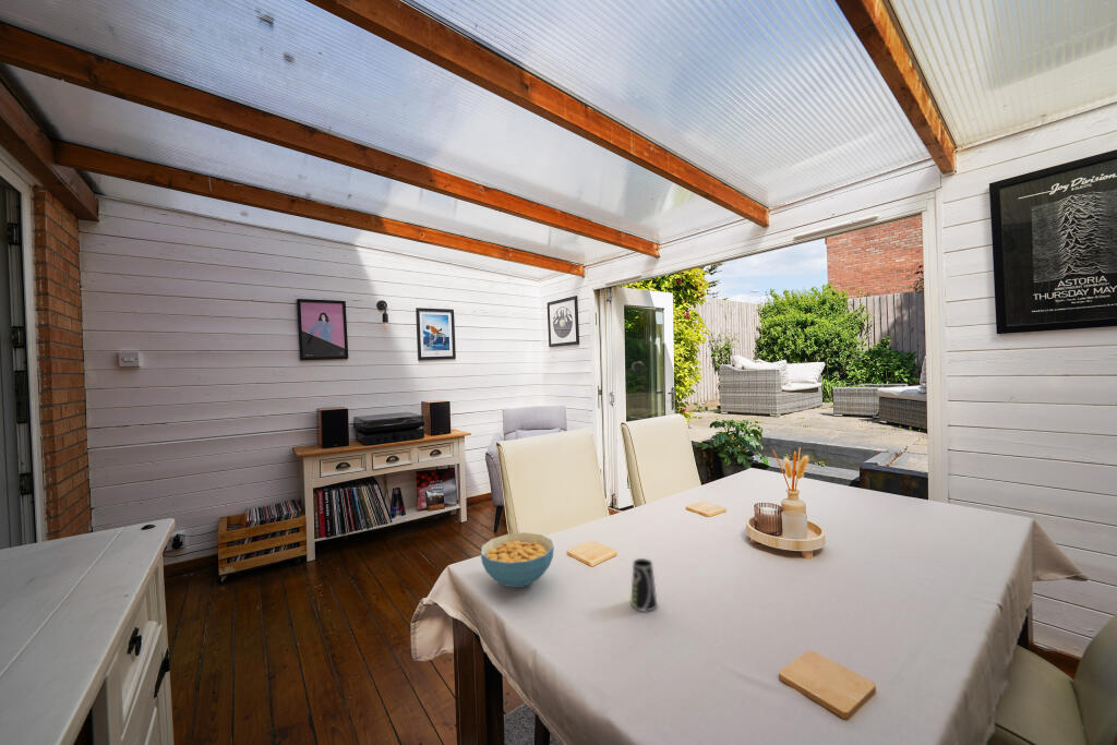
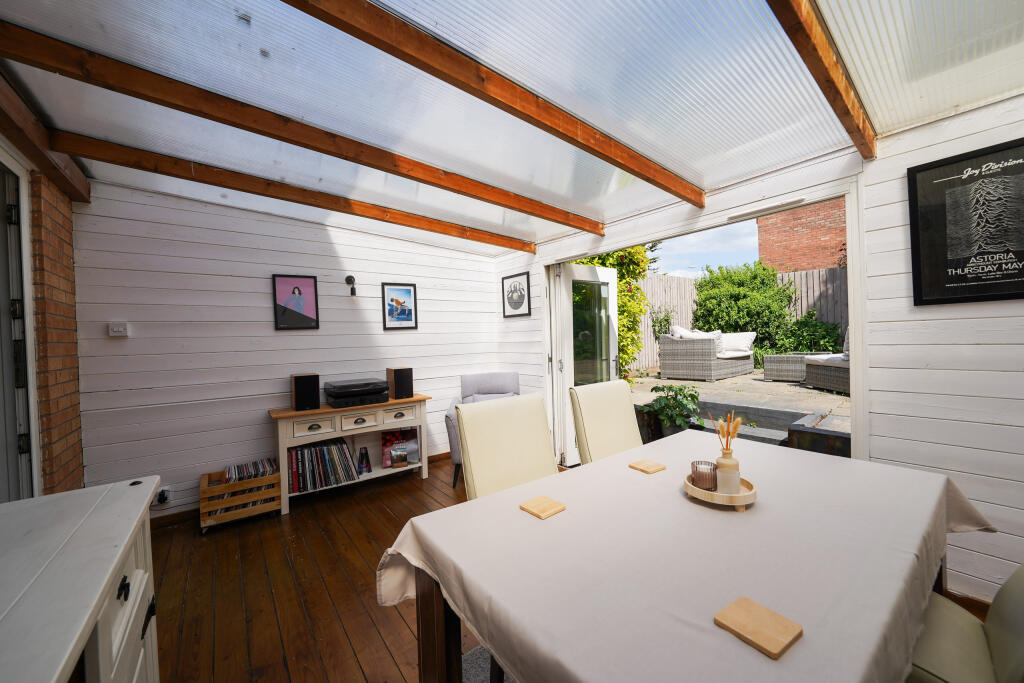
- cereal bowl (517, 564)
- cup (642, 582)
